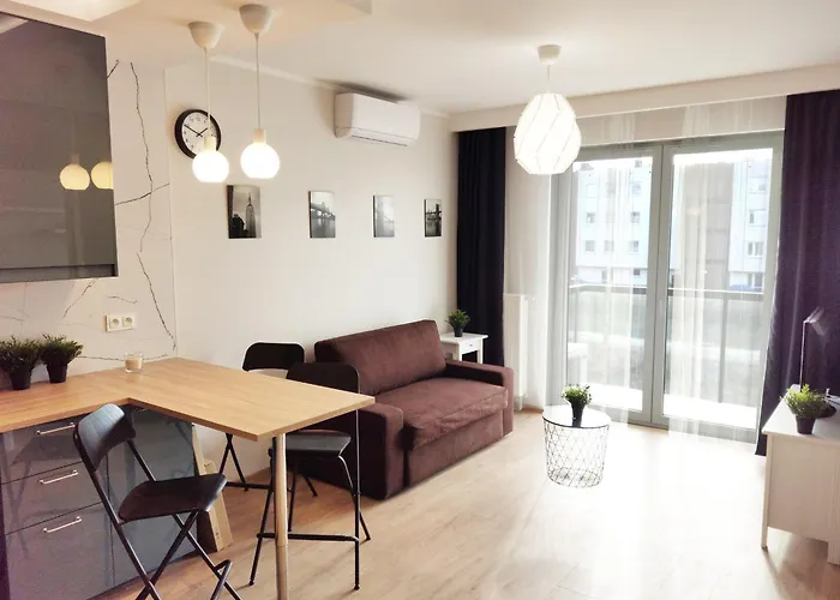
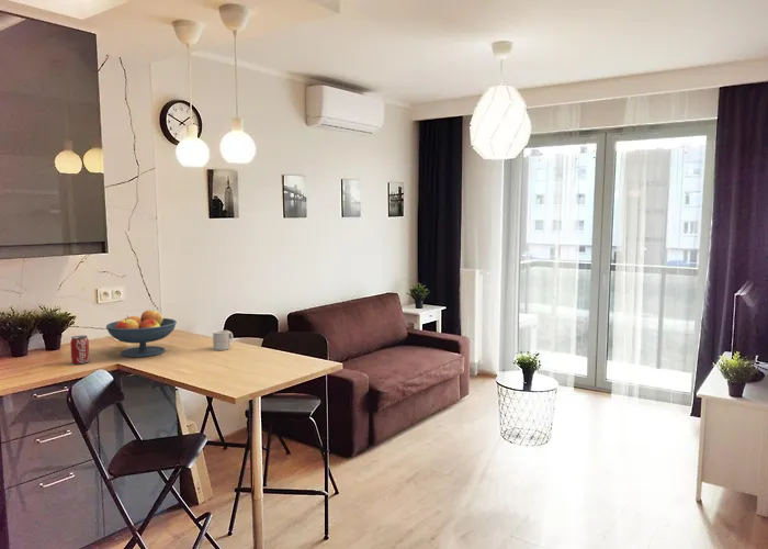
+ fruit bowl (142, 333)
+ mug (224, 339)
+ beverage can (79, 349)
